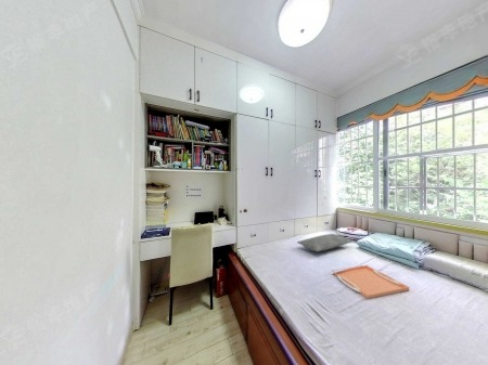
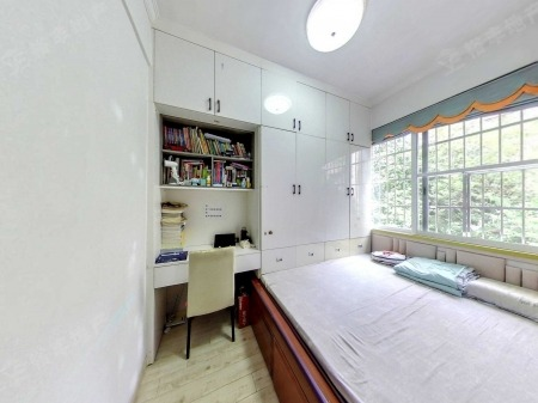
- pillow (324, 242)
- serving tray (367, 279)
